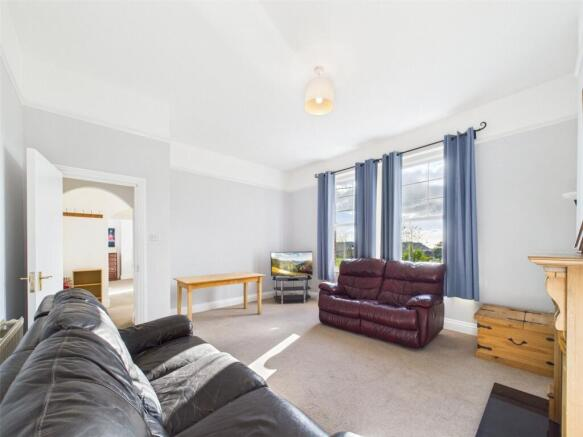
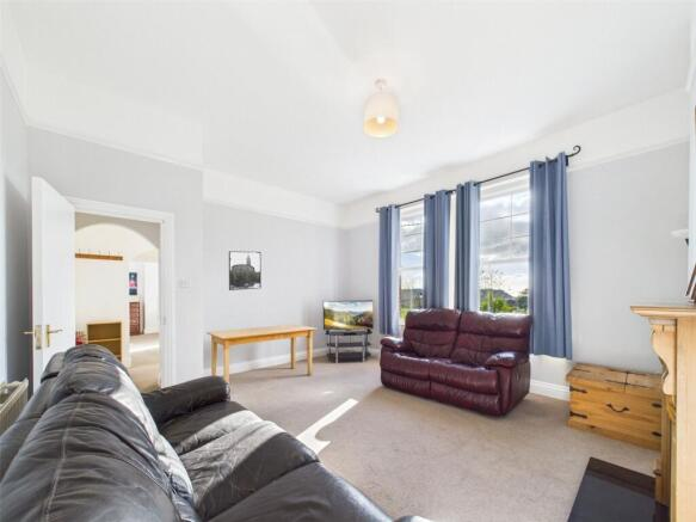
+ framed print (245, 270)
